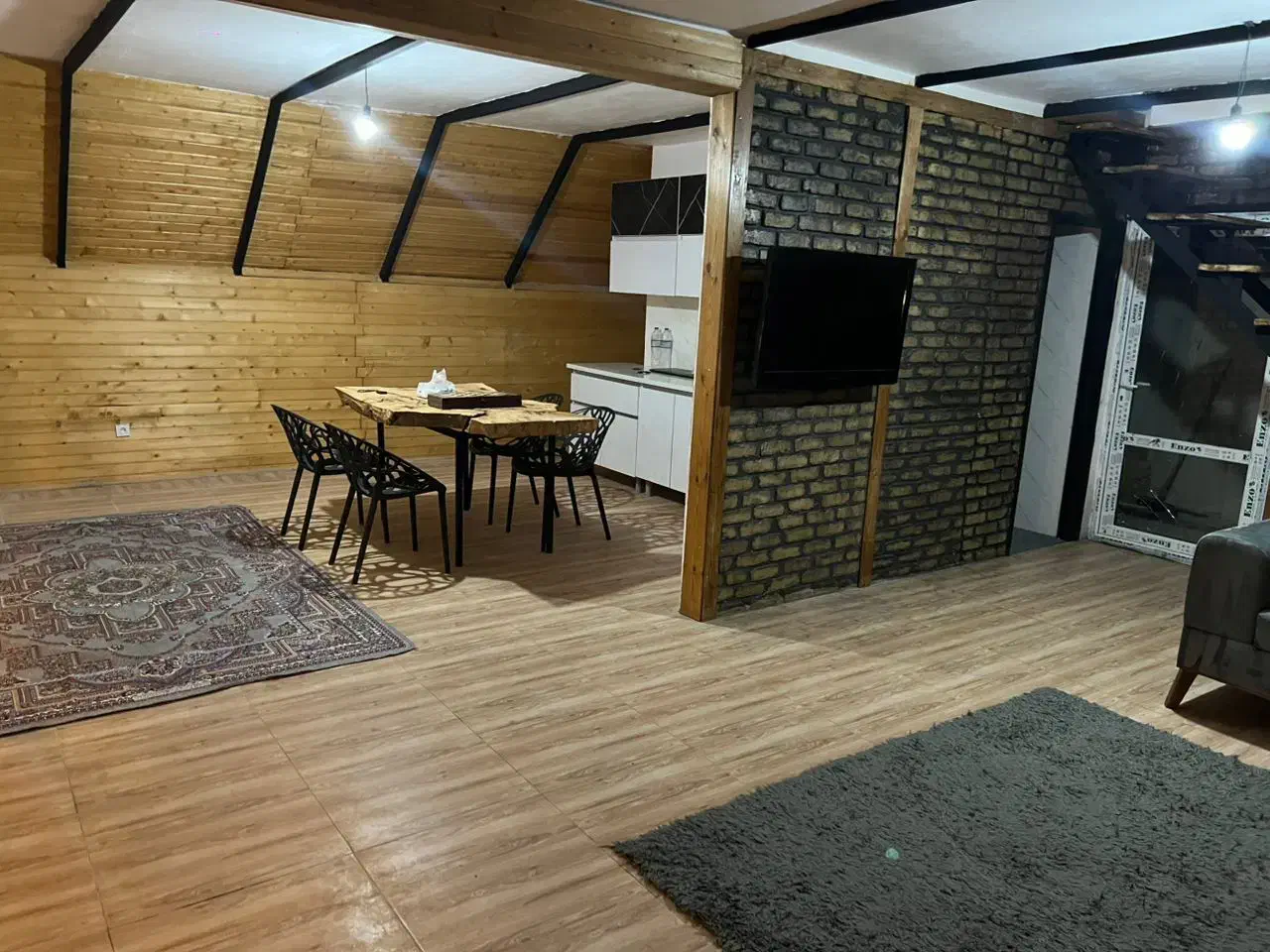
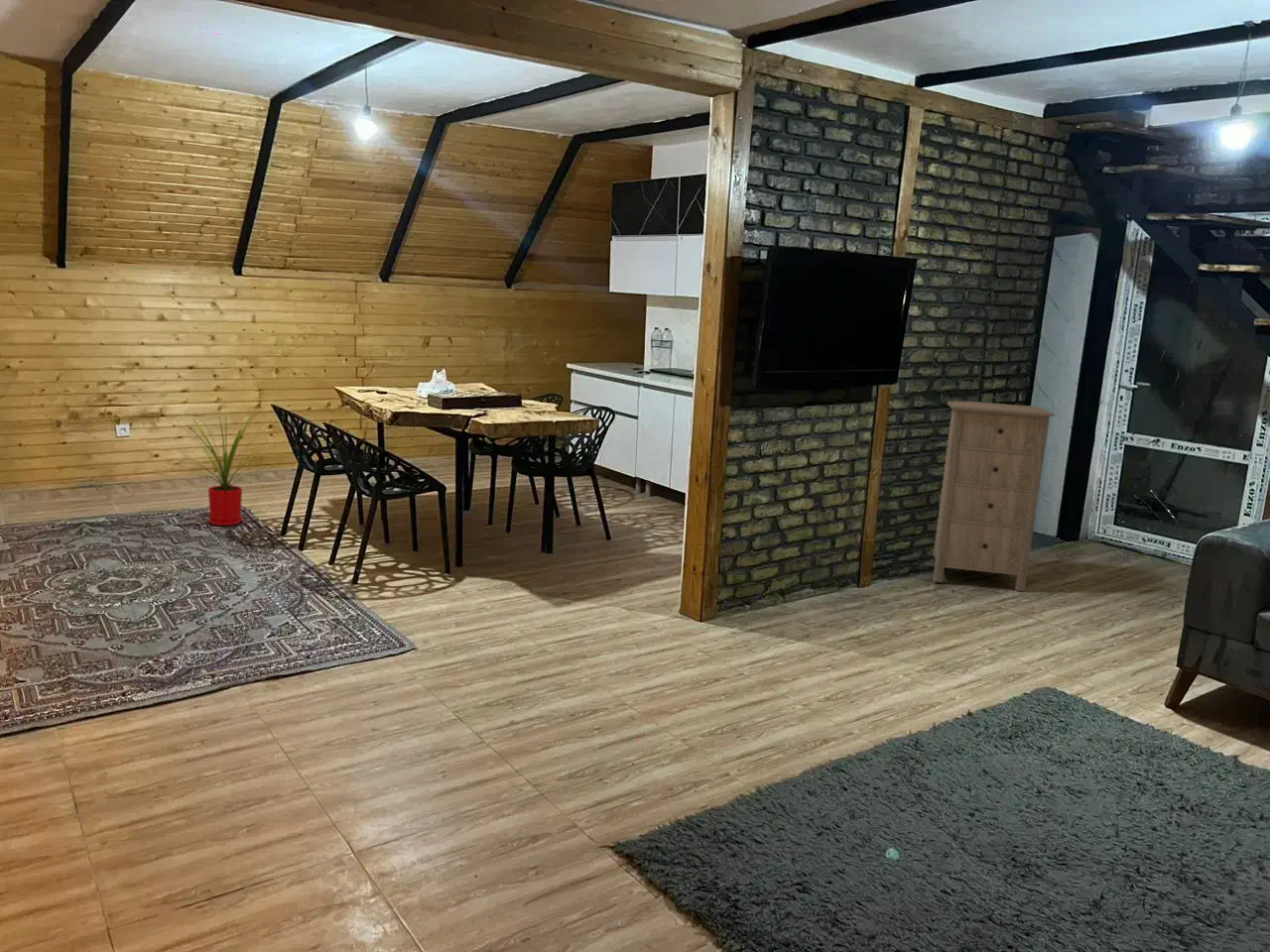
+ house plant (223, 466)
+ storage cabinet (984, 493)
